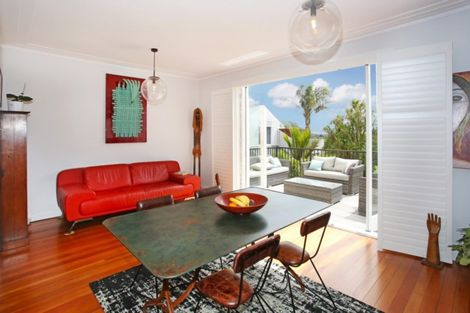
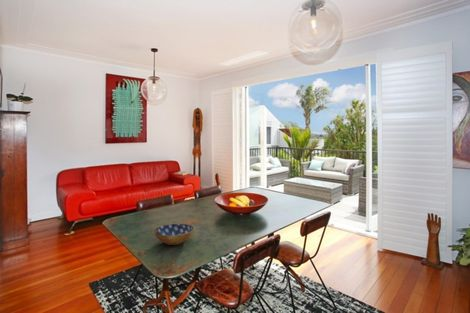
+ bowl (174, 235)
